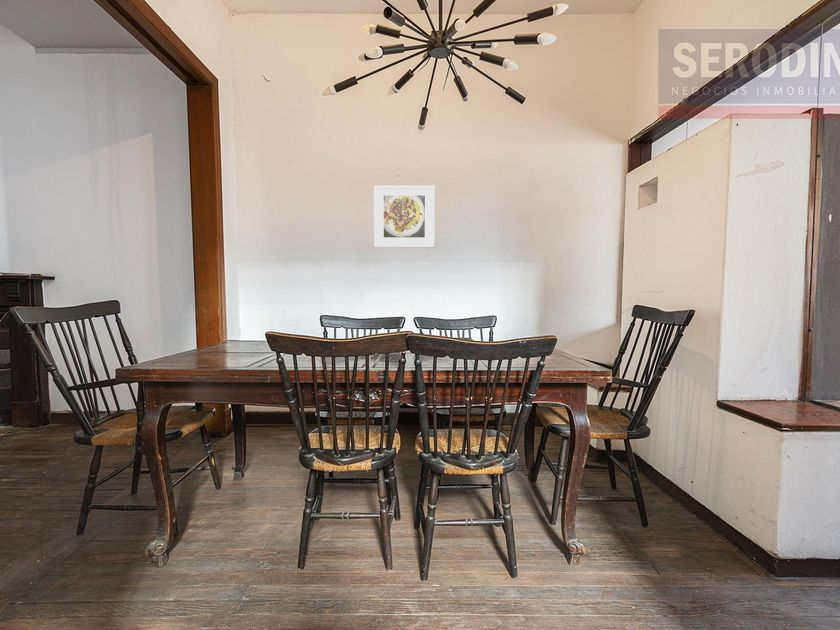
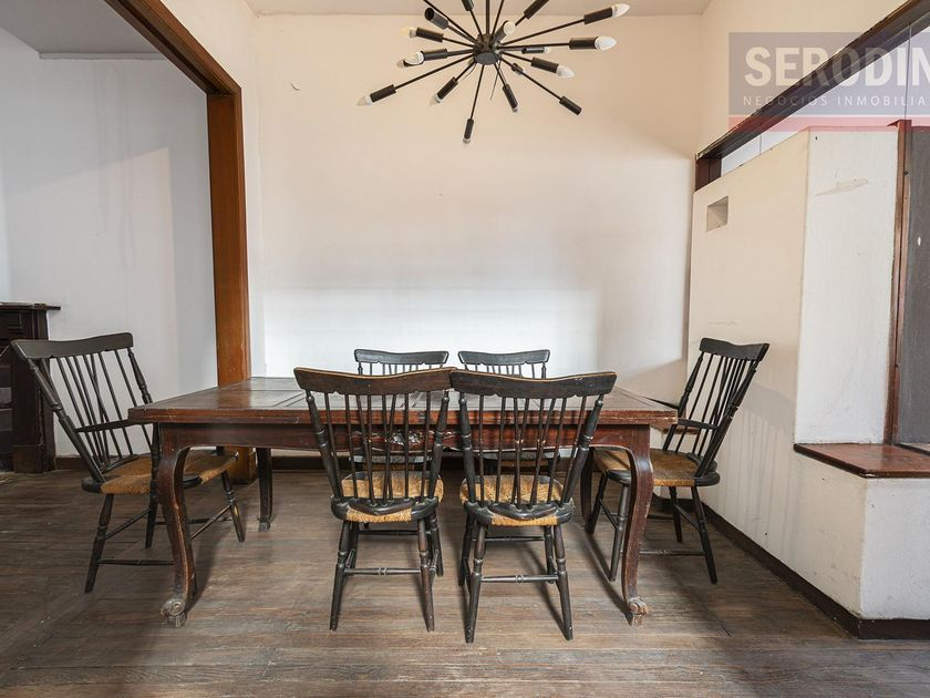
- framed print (404, 216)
